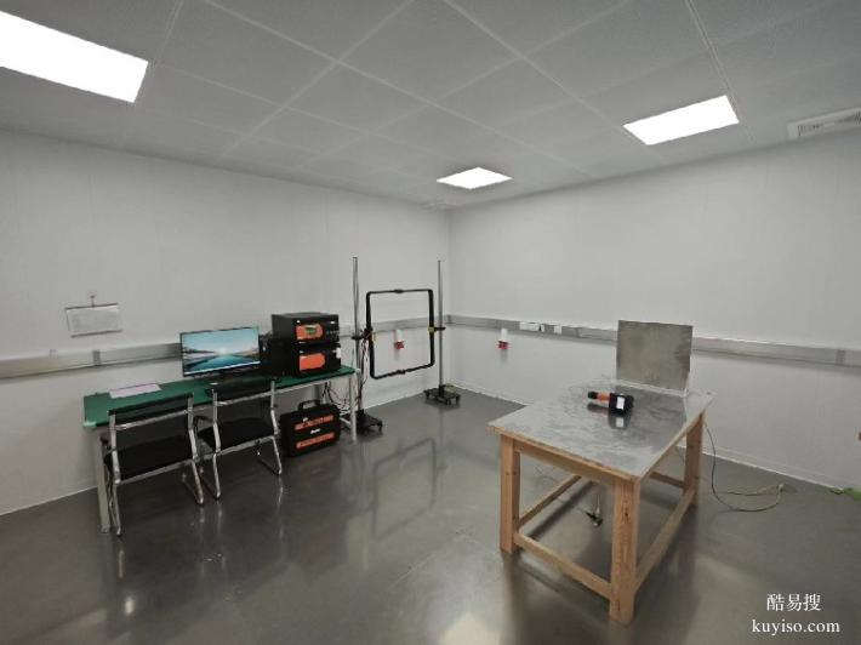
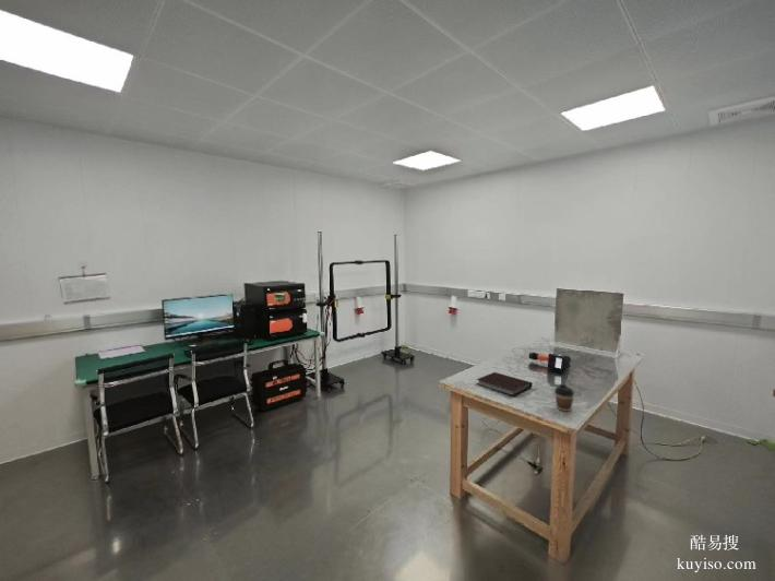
+ coffee cup (563, 398)
+ notebook (503, 382)
